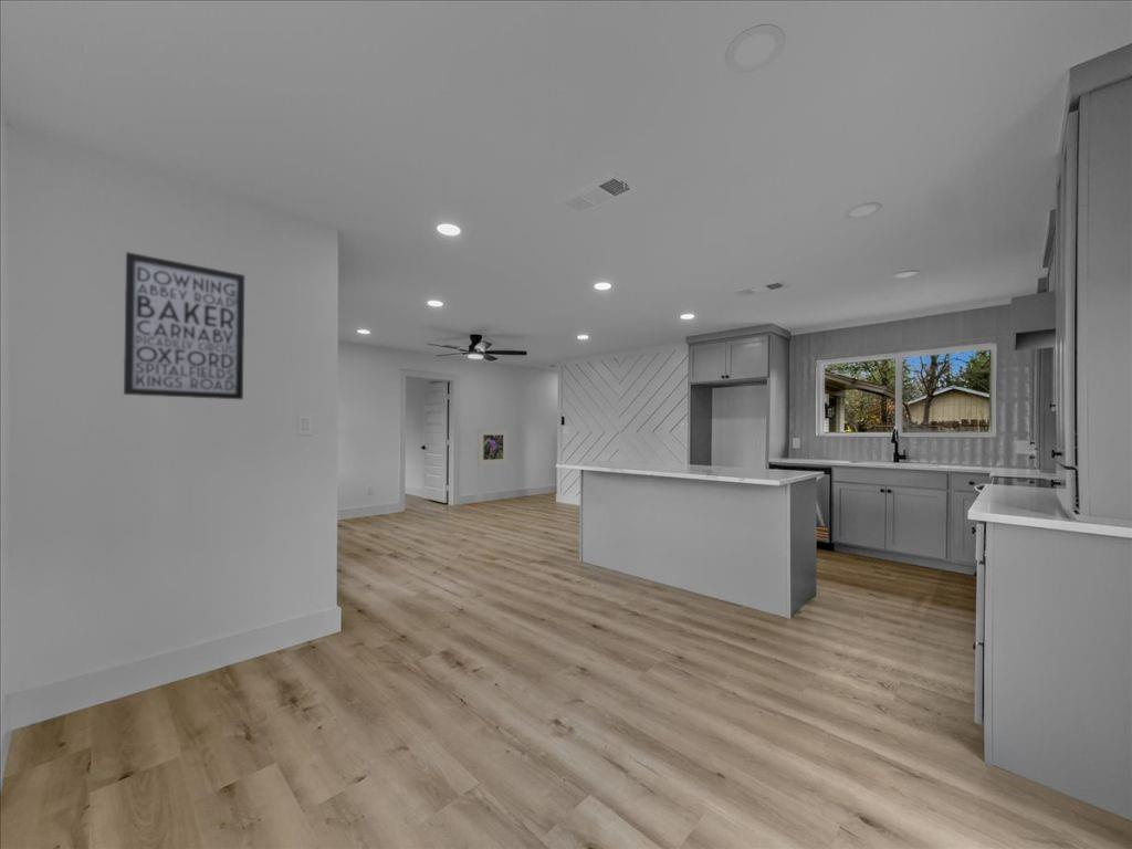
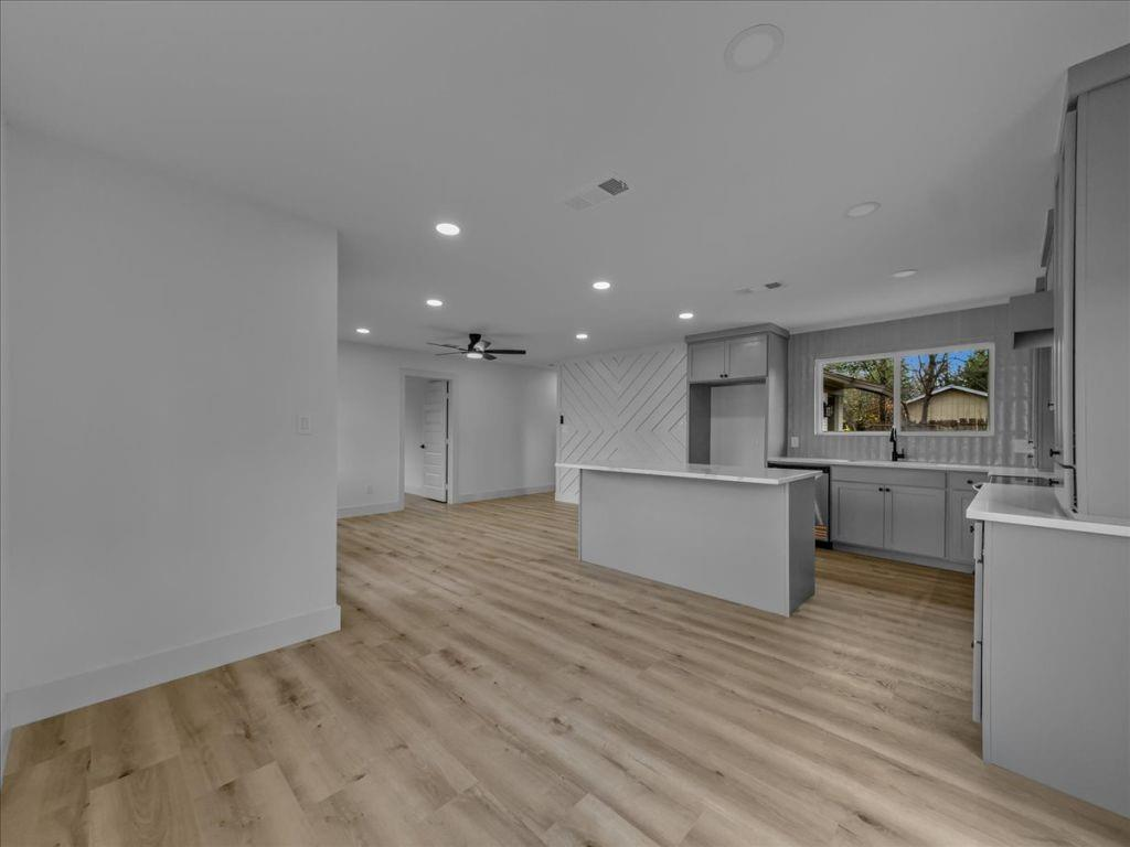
- wall art (188, 331)
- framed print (493, 447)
